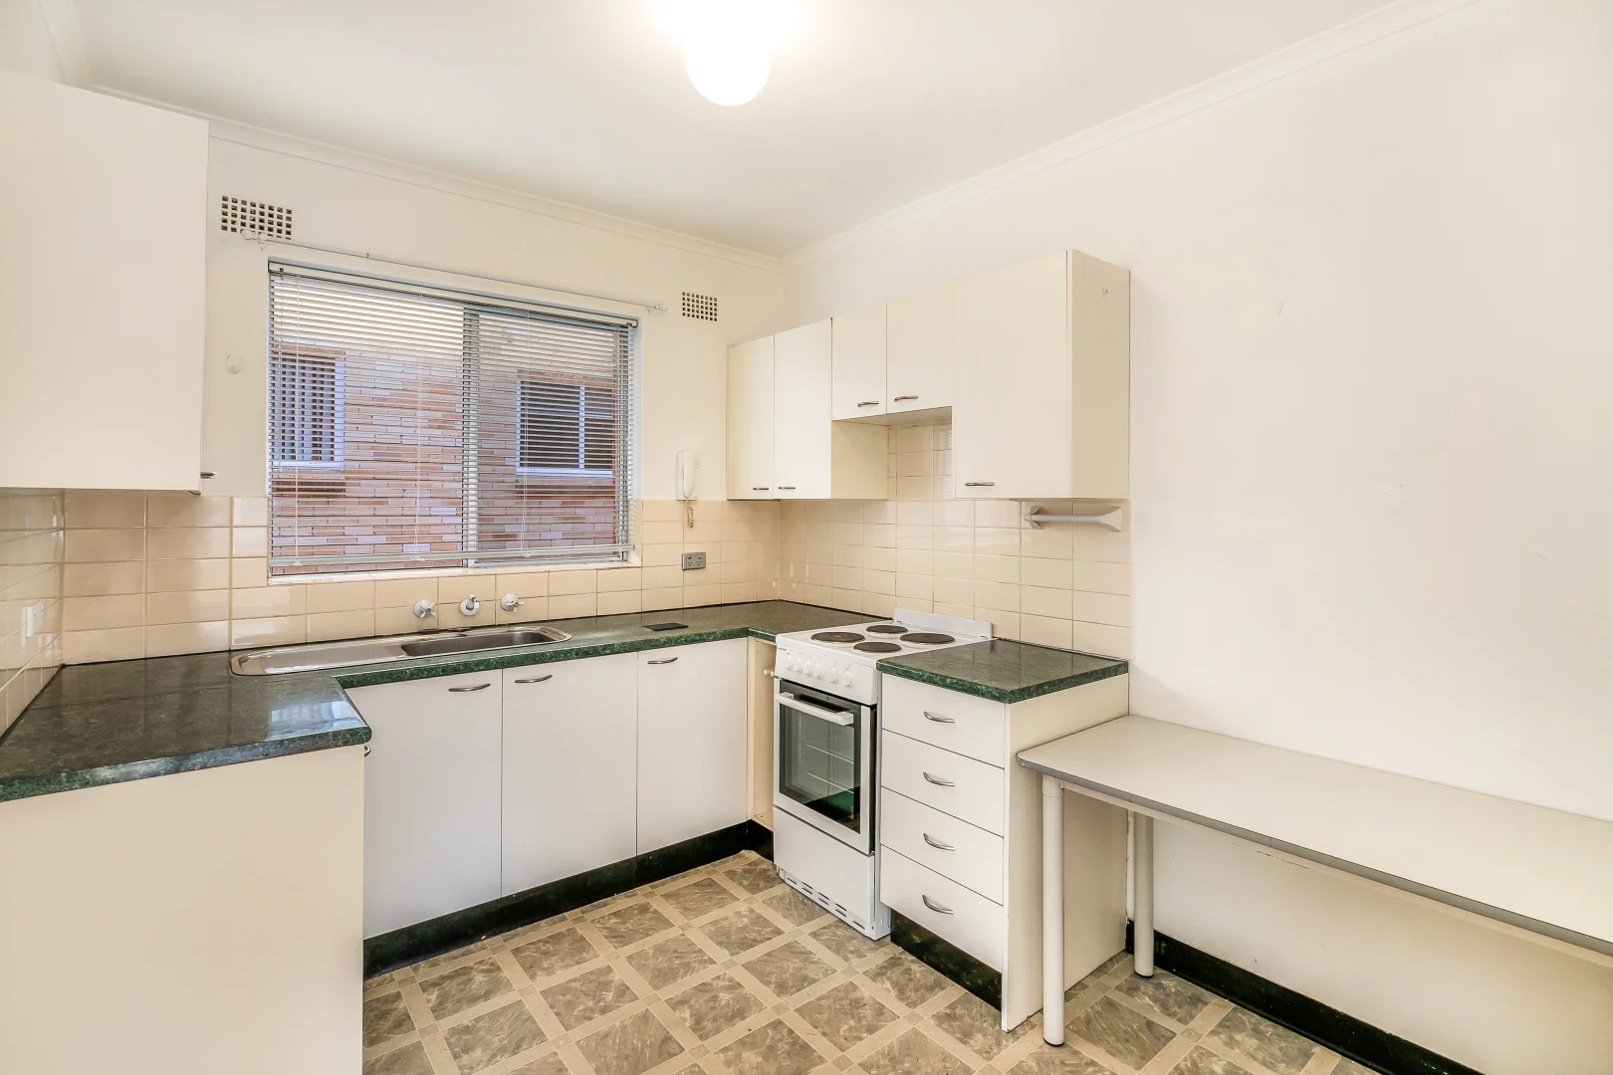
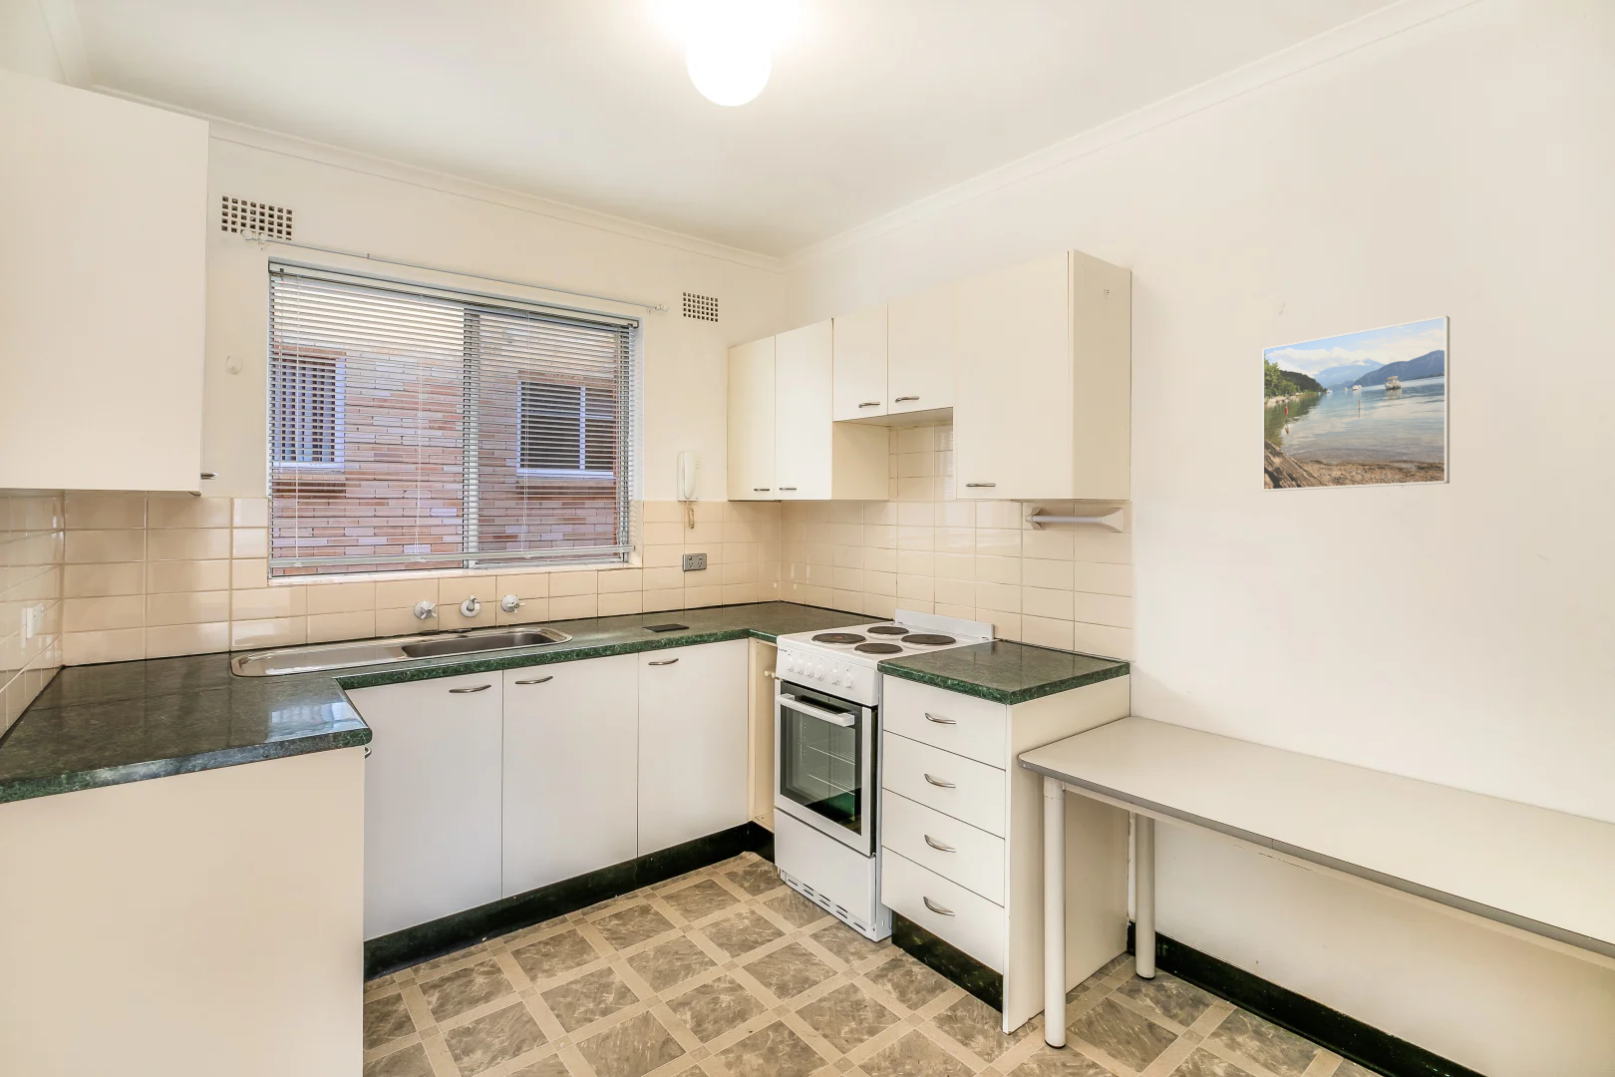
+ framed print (1348, 410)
